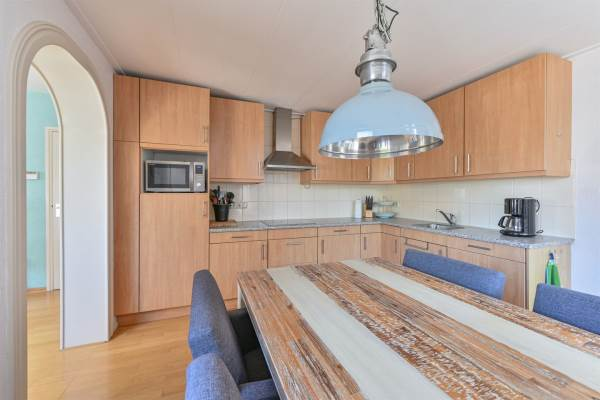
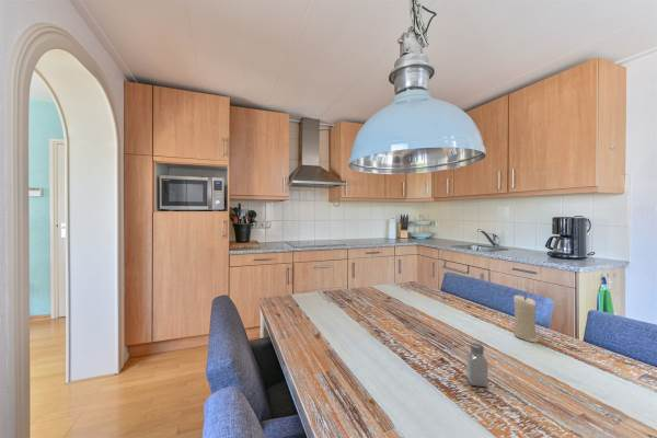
+ saltshaker (476, 362)
+ candle (526, 316)
